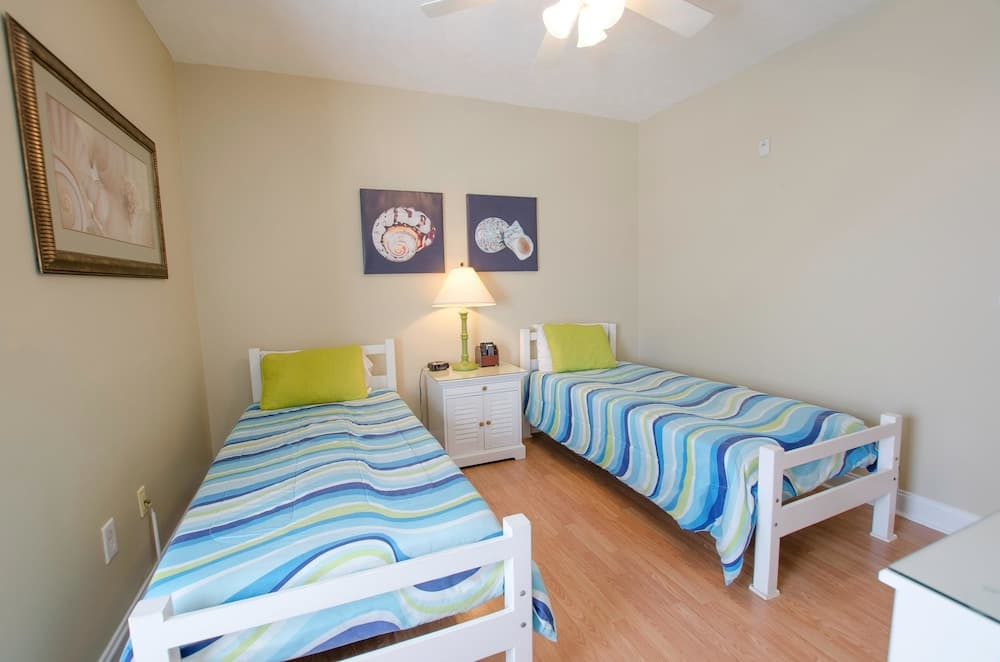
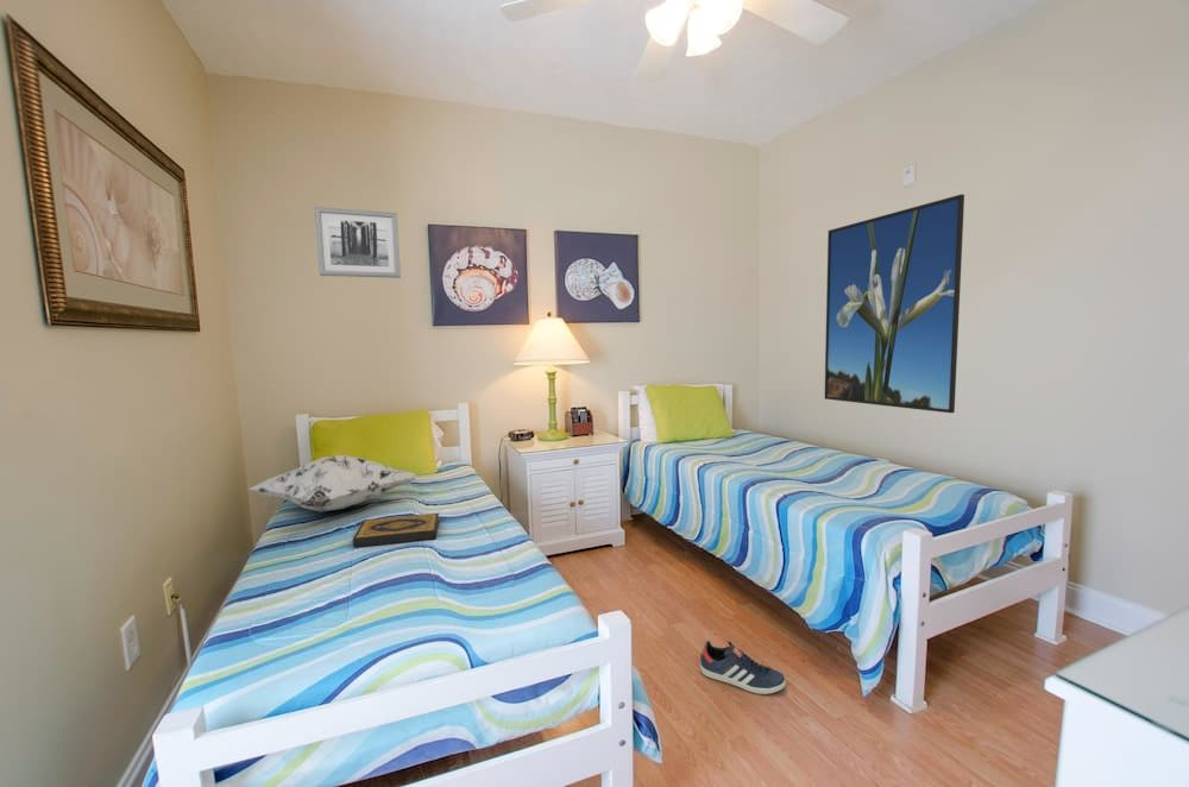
+ wall art (359, 244)
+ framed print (883, 311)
+ decorative pillow (336, 483)
+ hardback book (398, 529)
+ sneaker (741, 663)
